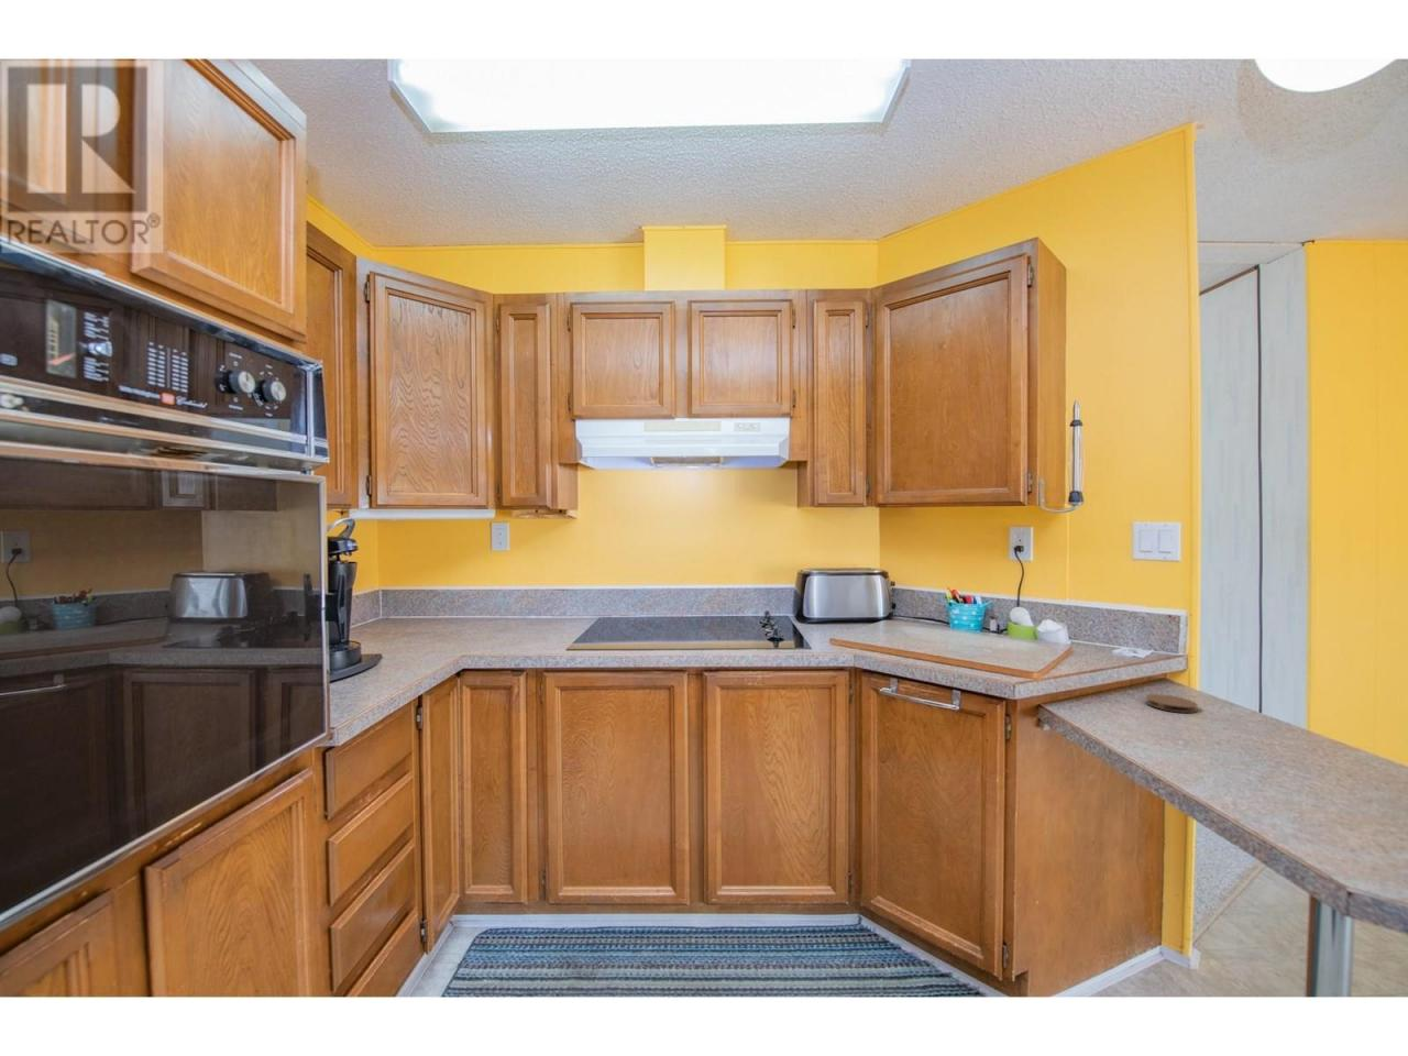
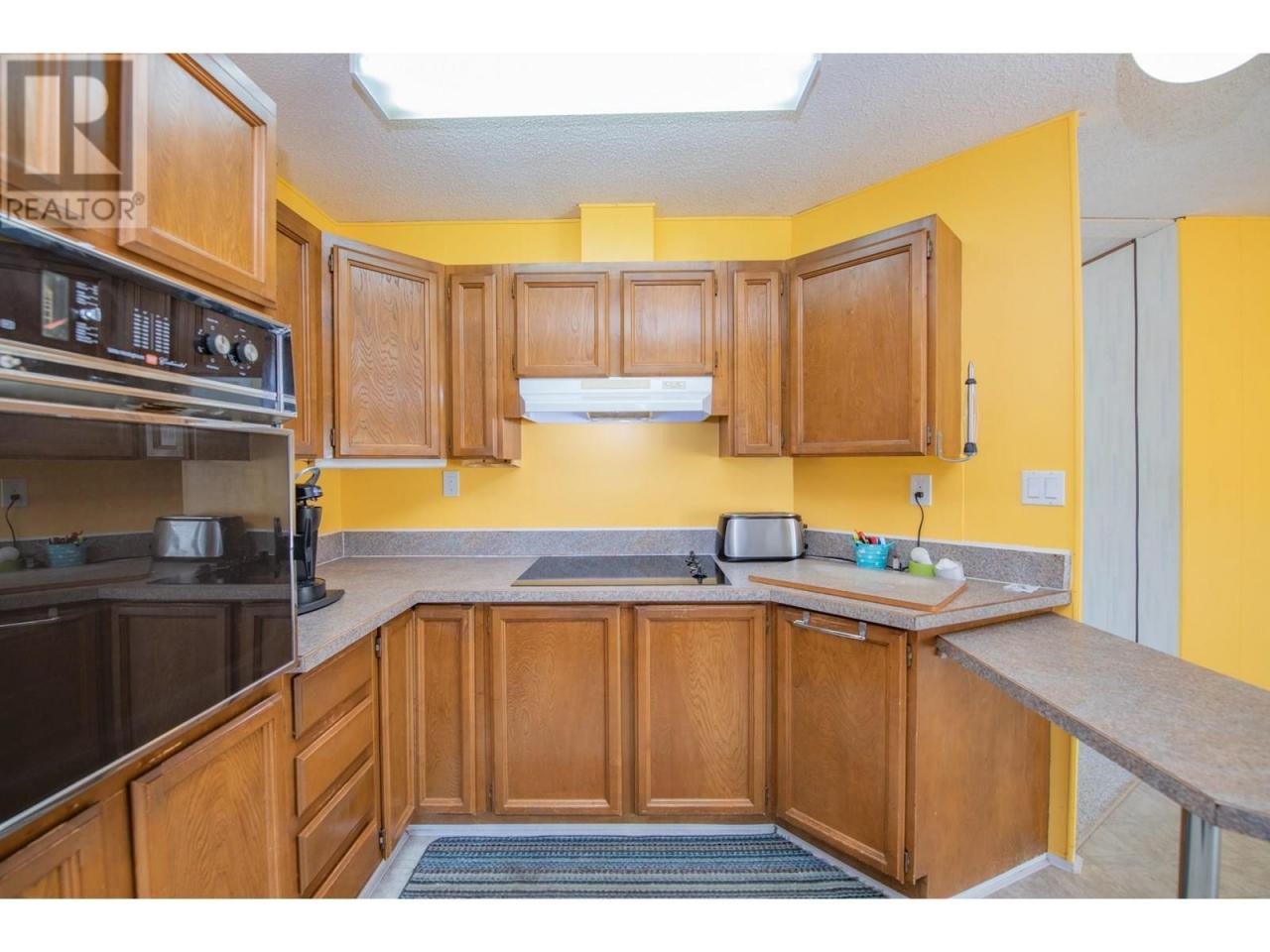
- coaster (1171, 703)
